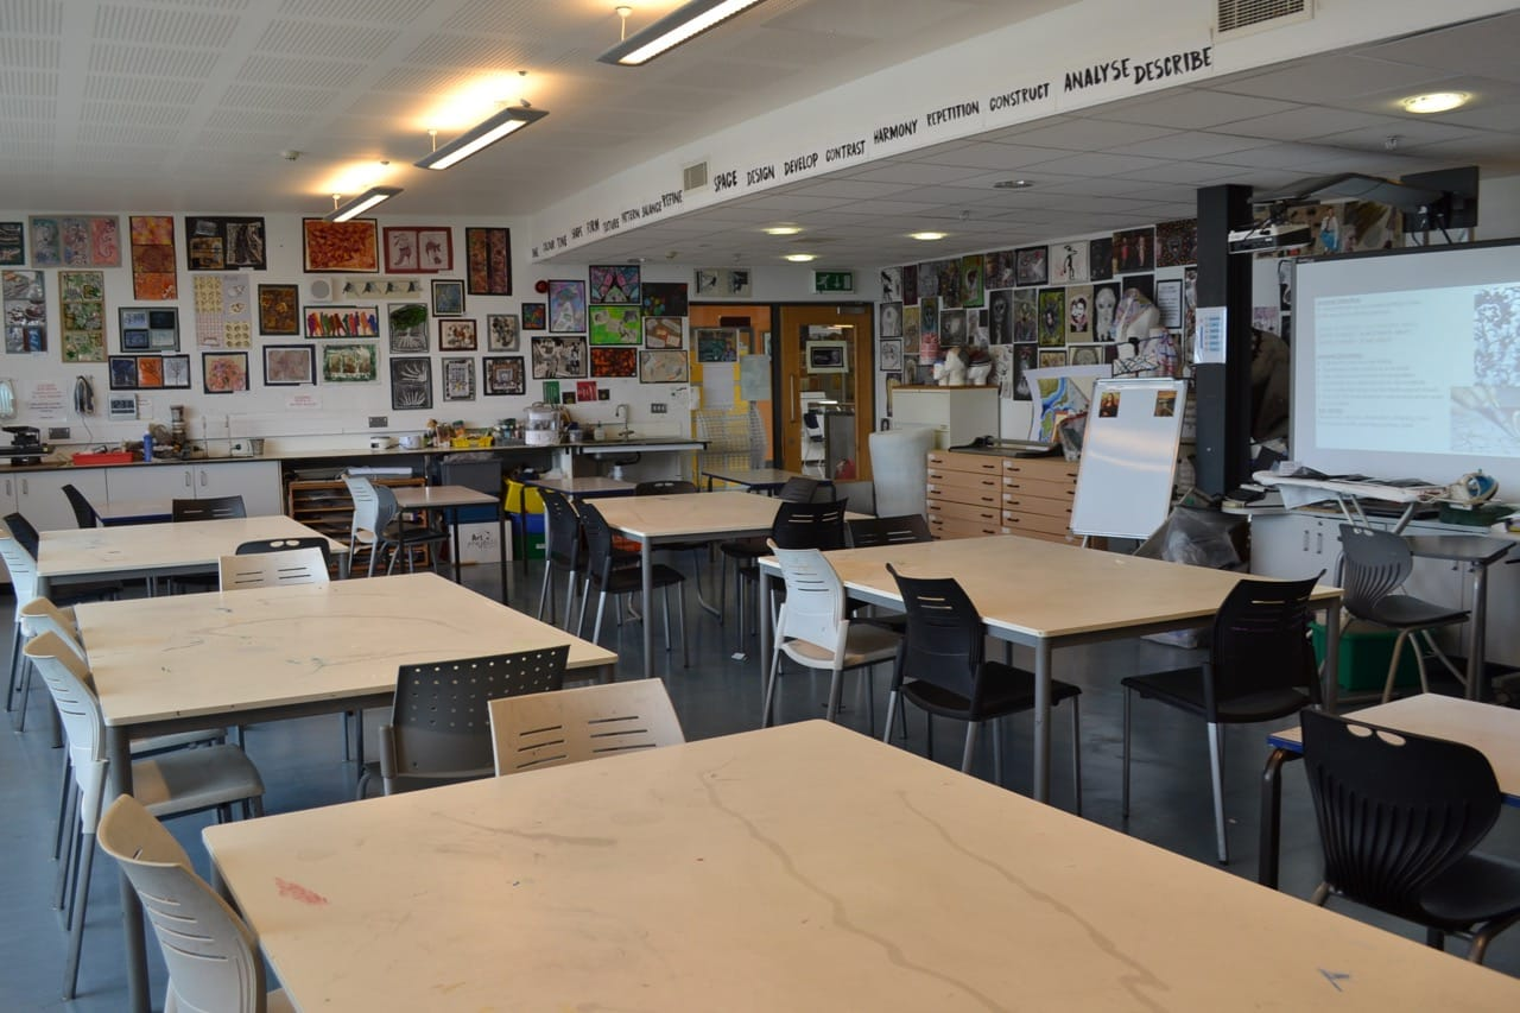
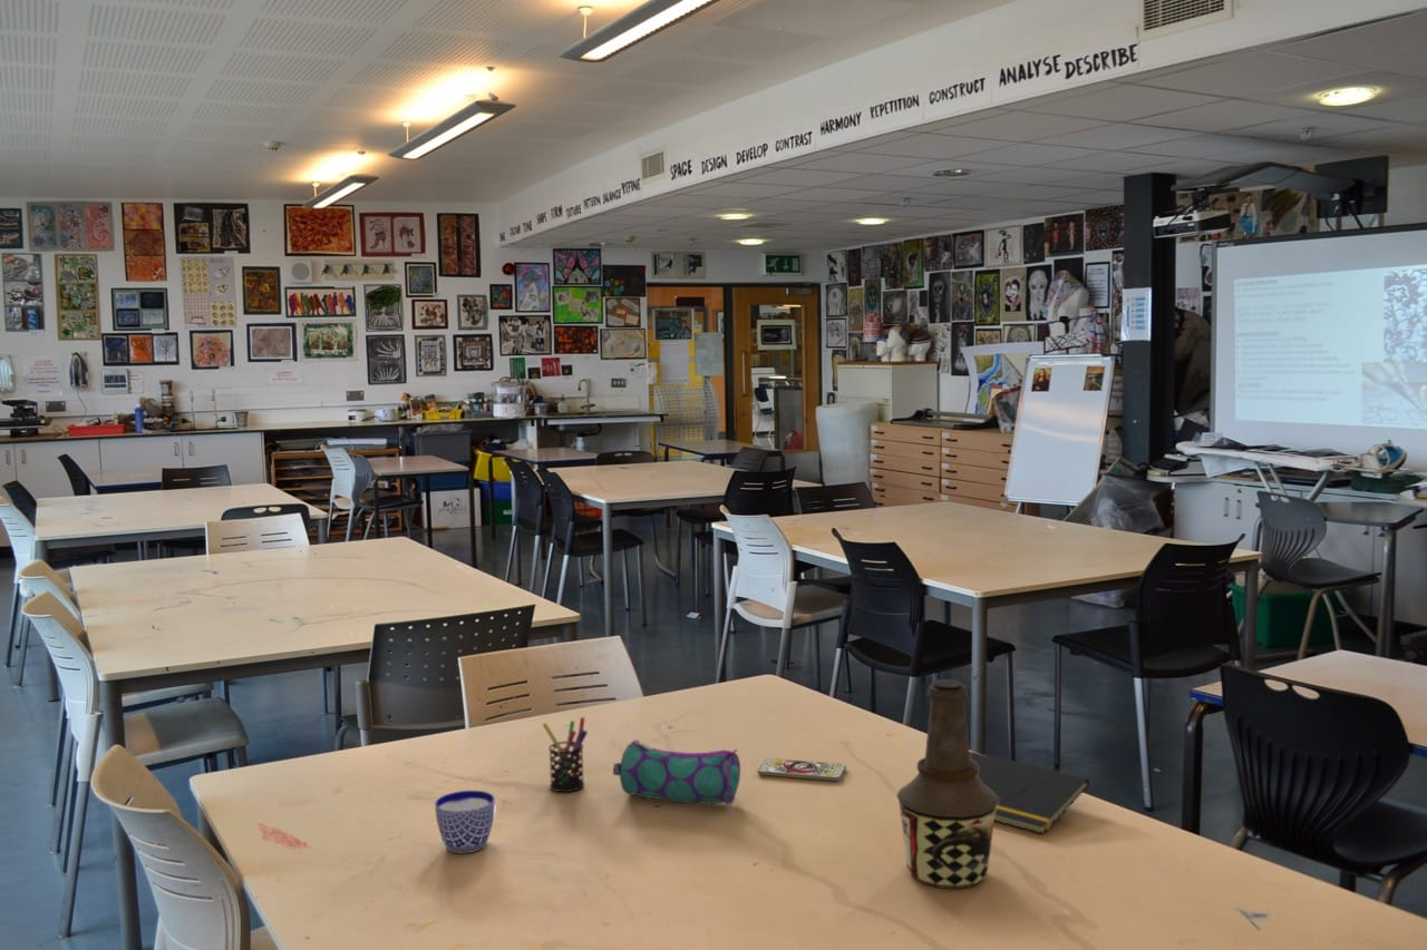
+ pen holder (569, 750)
+ notepad (1001, 789)
+ cup (470, 820)
+ bottle (949, 776)
+ smartphone (802, 768)
+ pencil case (679, 771)
